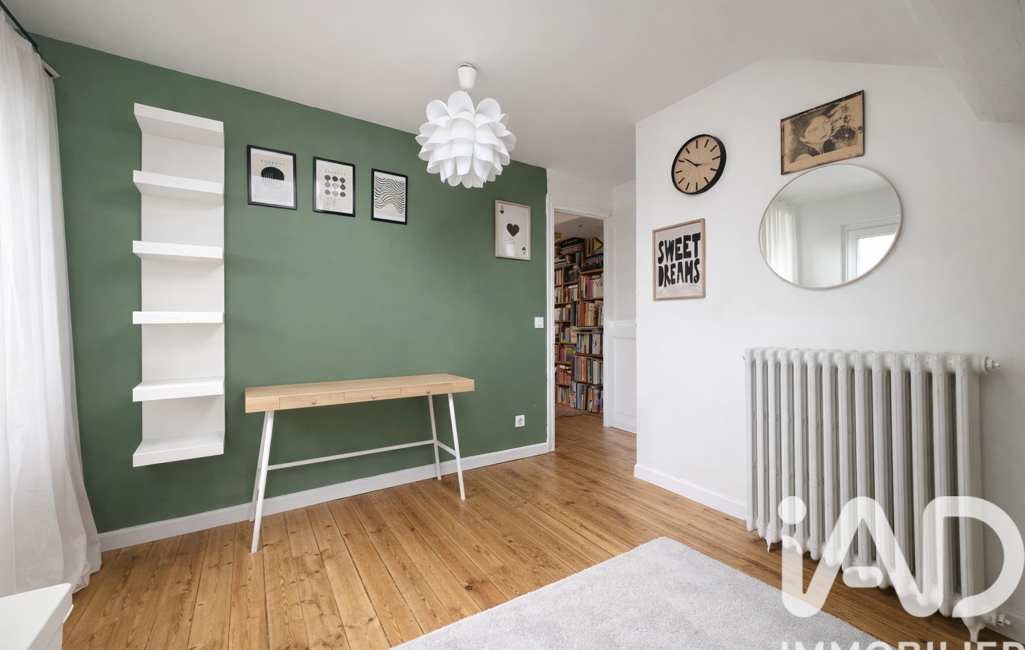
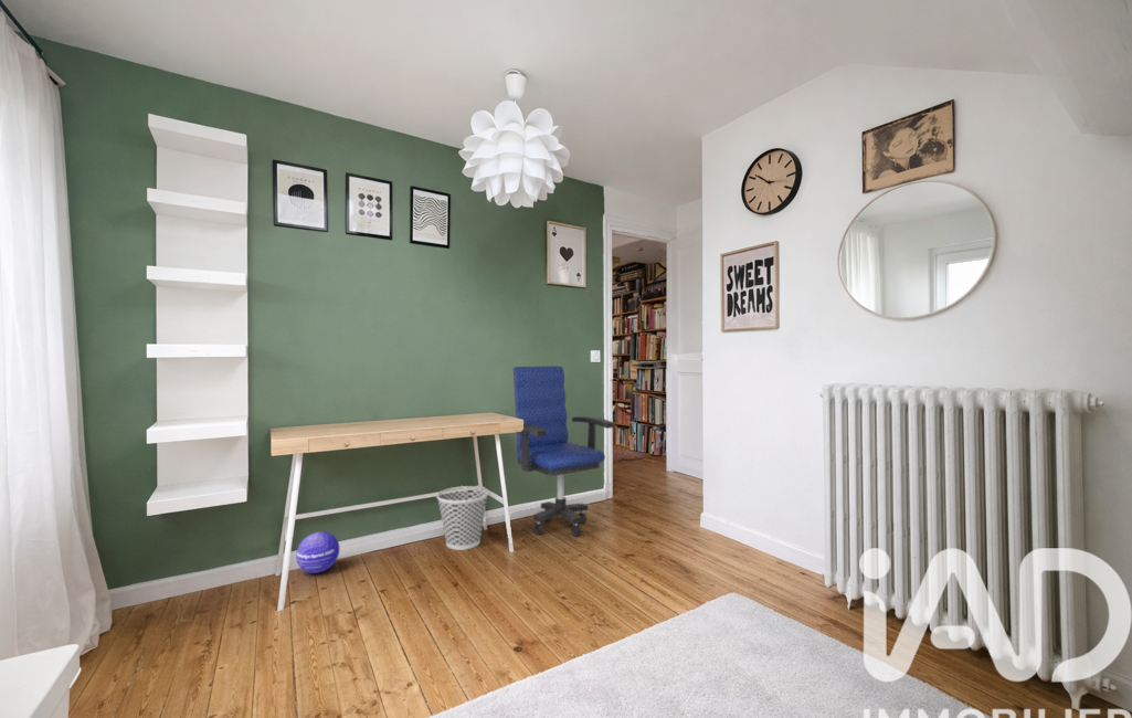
+ office chair (556, 446)
+ wastebasket (463, 518)
+ decorative ball (318, 551)
